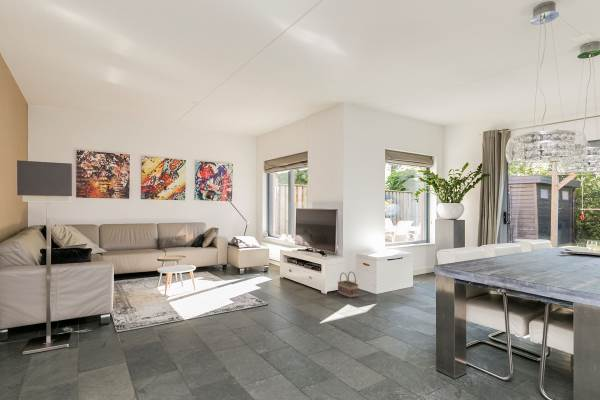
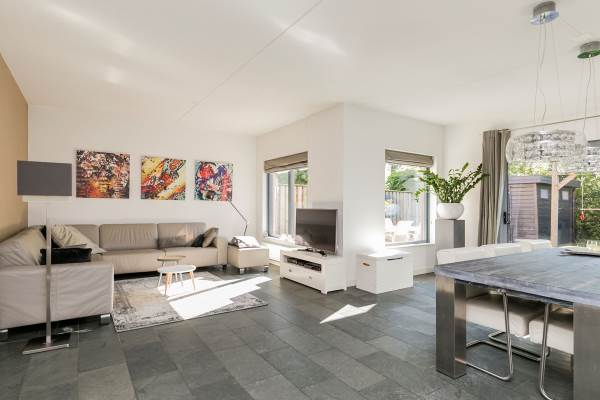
- basket (347, 283)
